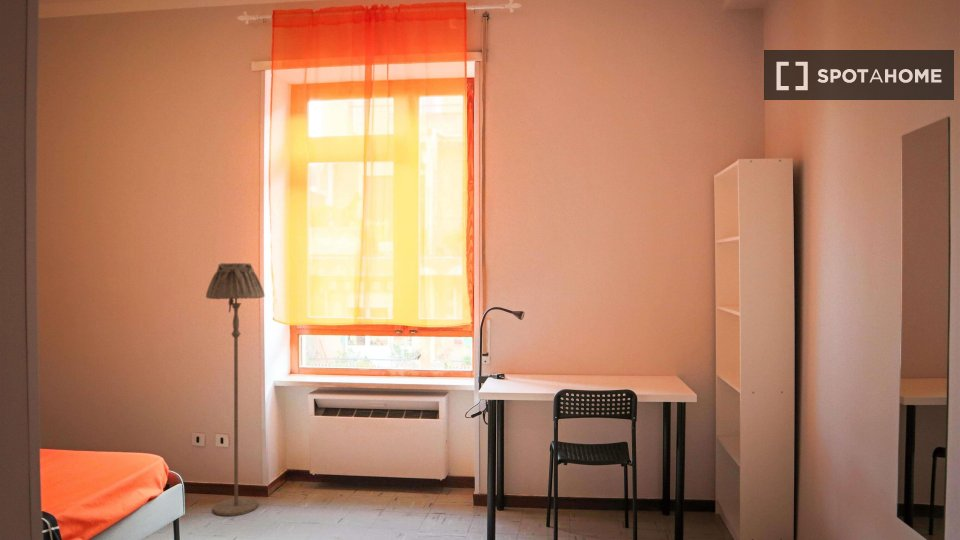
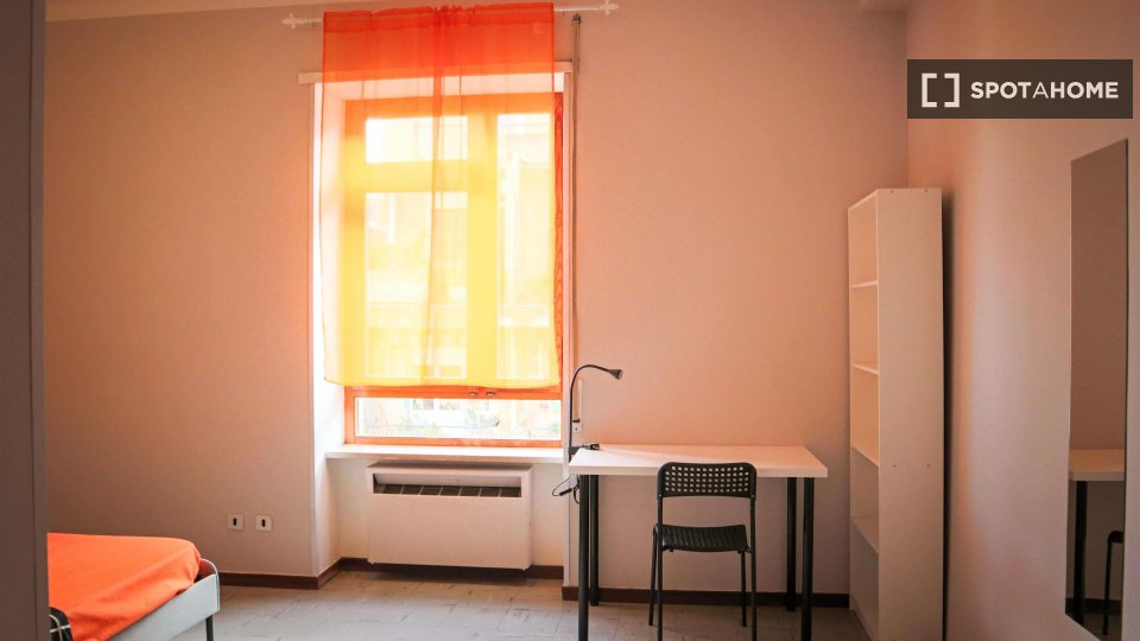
- floor lamp (235, 385)
